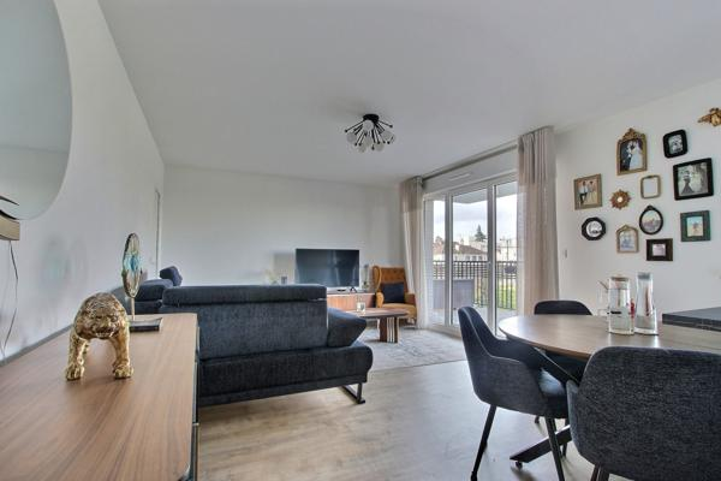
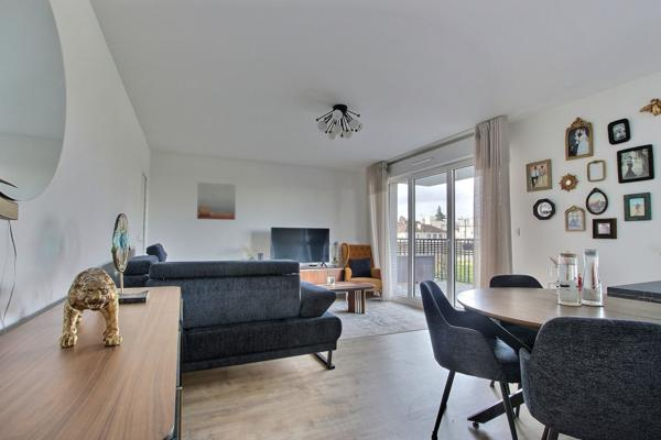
+ wall art (216, 201)
